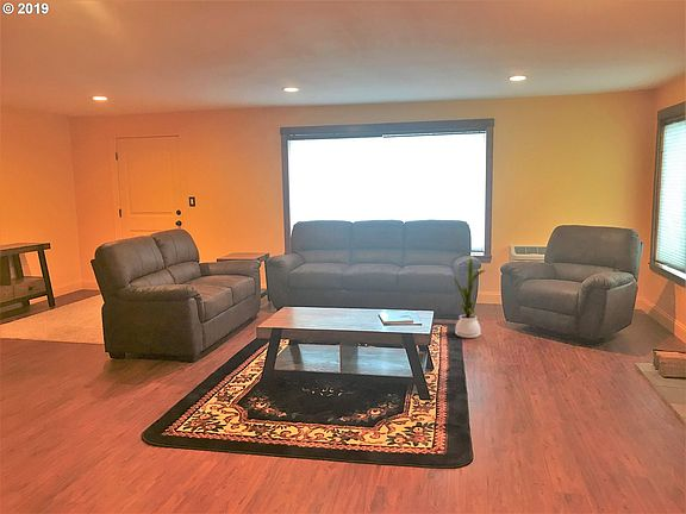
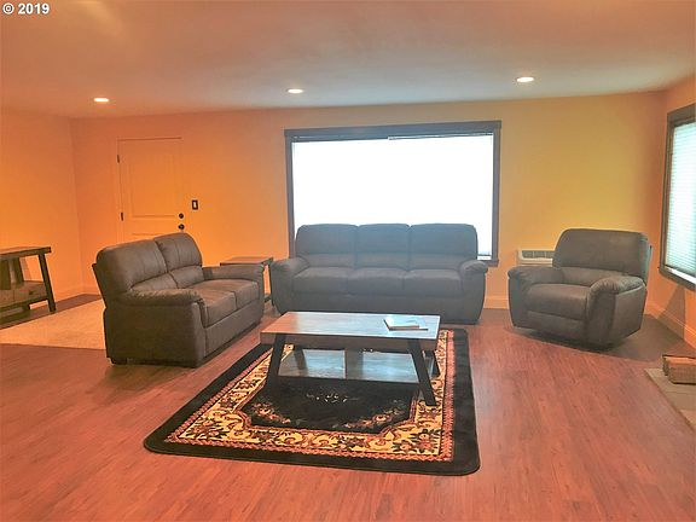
- house plant (468, 296)
